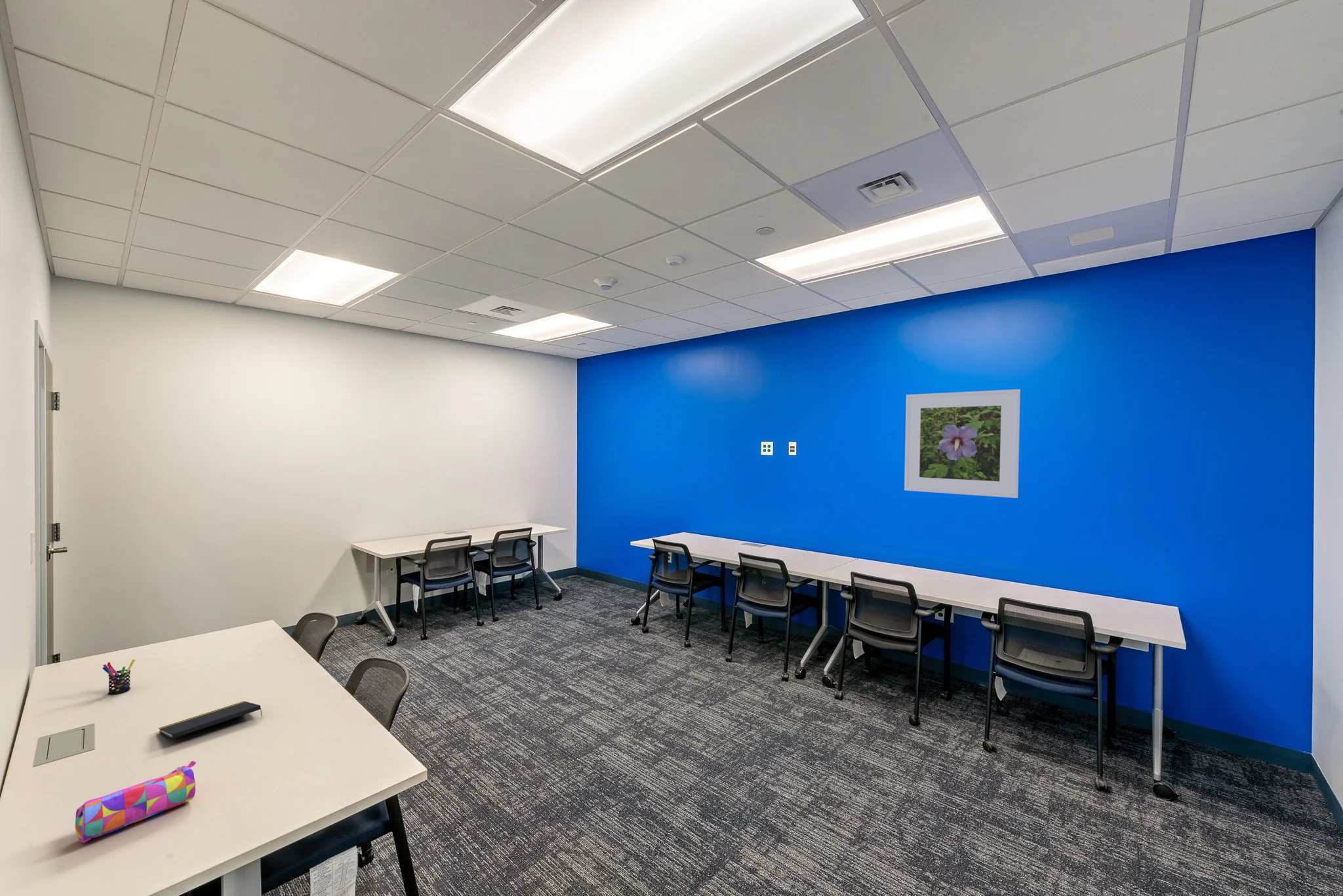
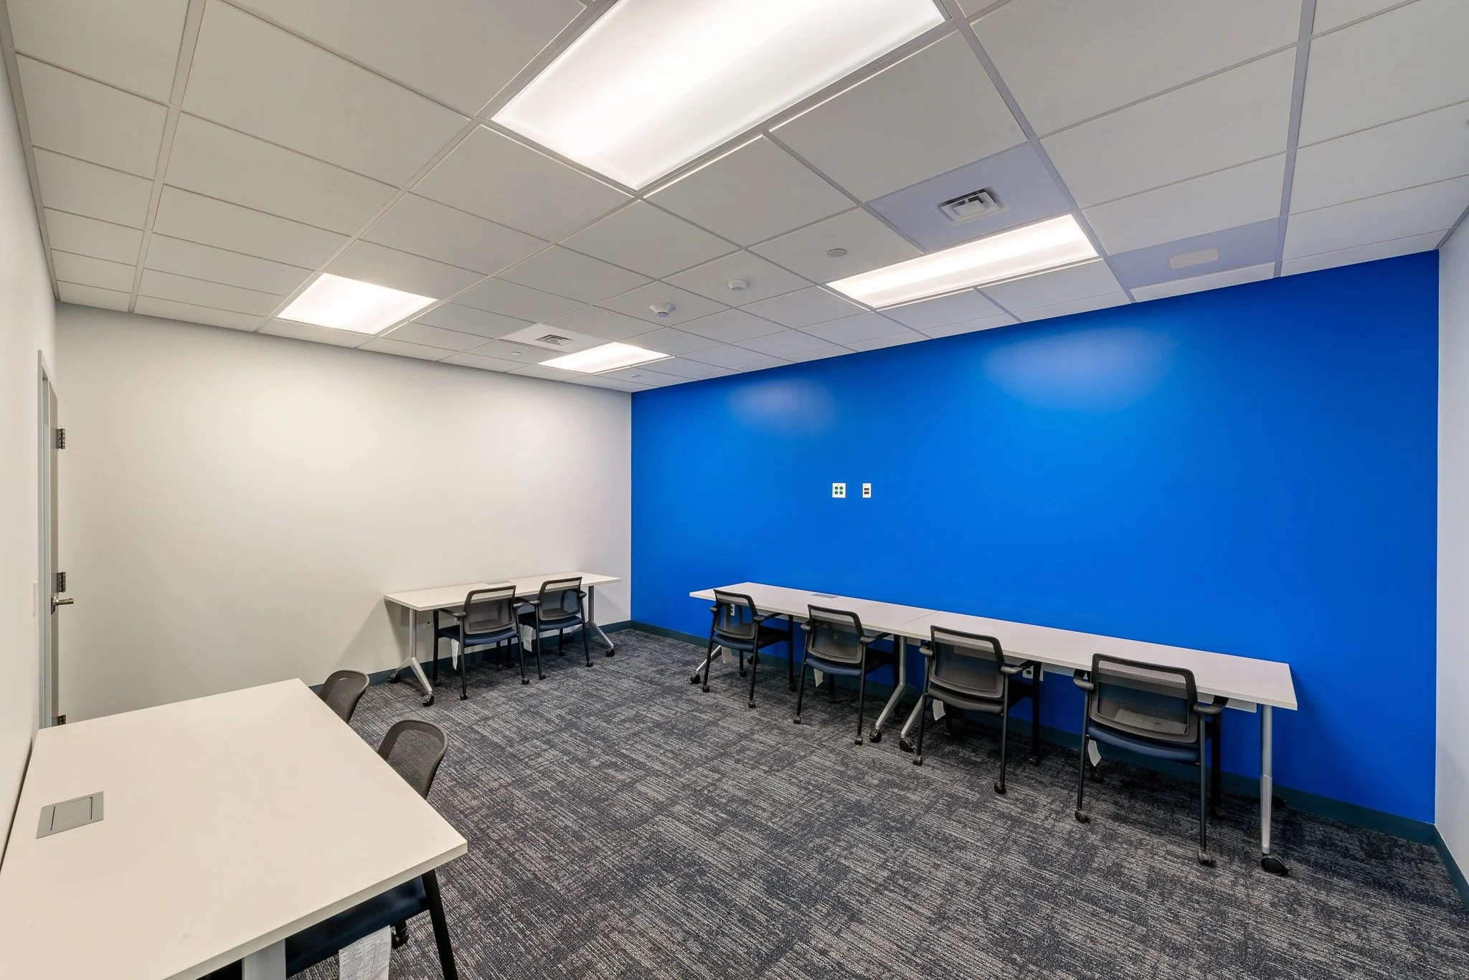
- pen holder (119, 676)
- pencil case (139, 800)
- notepad (210, 718)
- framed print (958, 443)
